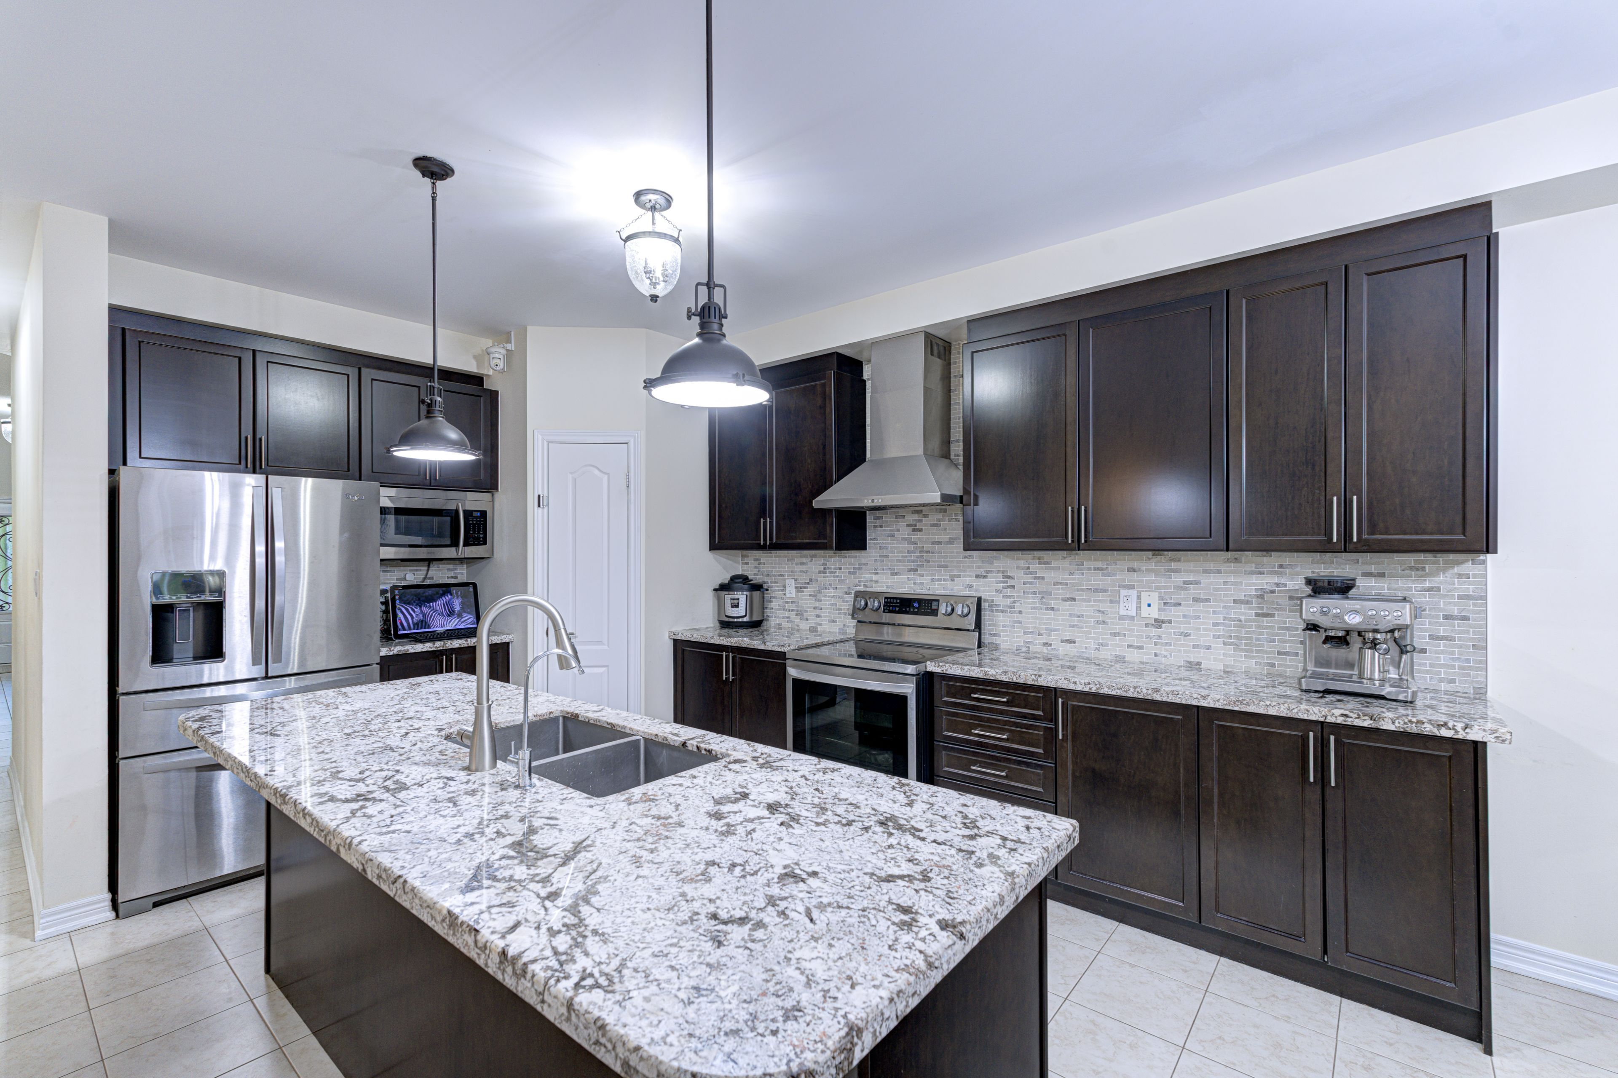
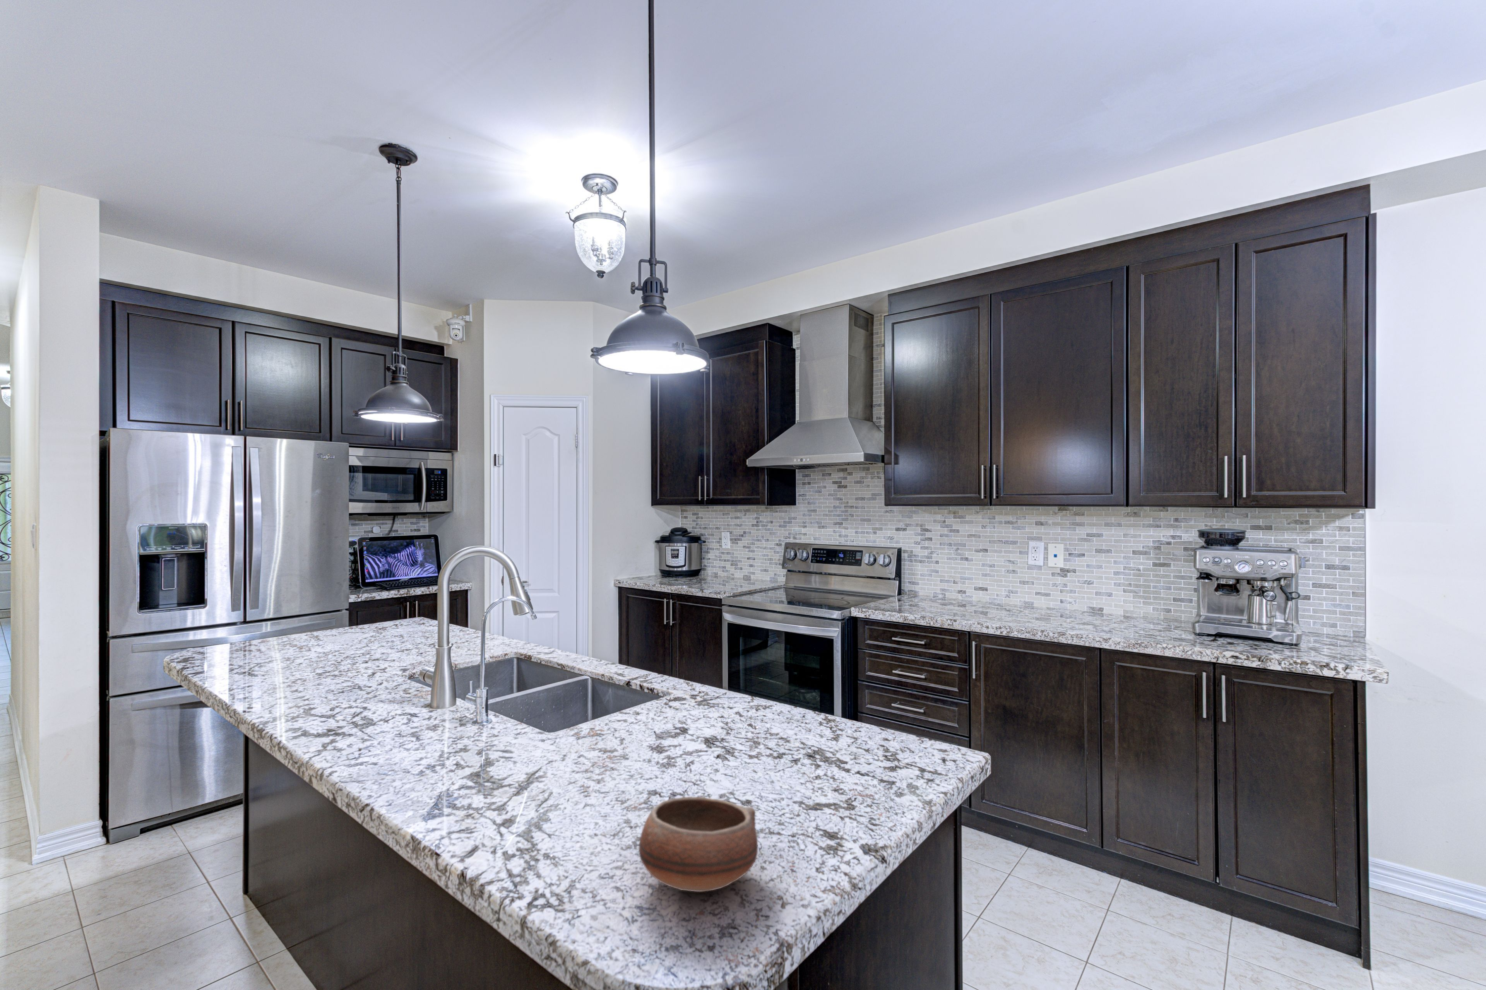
+ bowl (699, 844)
